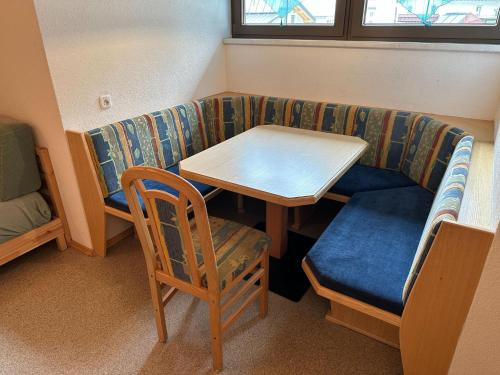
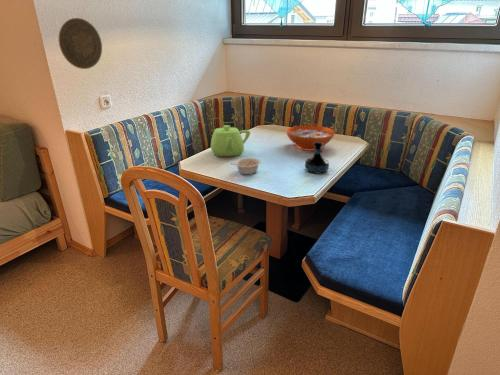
+ decorative bowl (309, 138)
+ teapot (231, 140)
+ decorative plate (82, 44)
+ legume (247, 166)
+ tequila bottle (317, 156)
